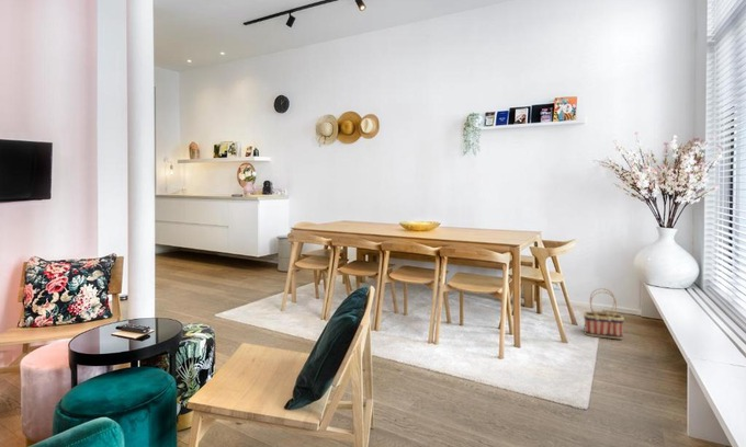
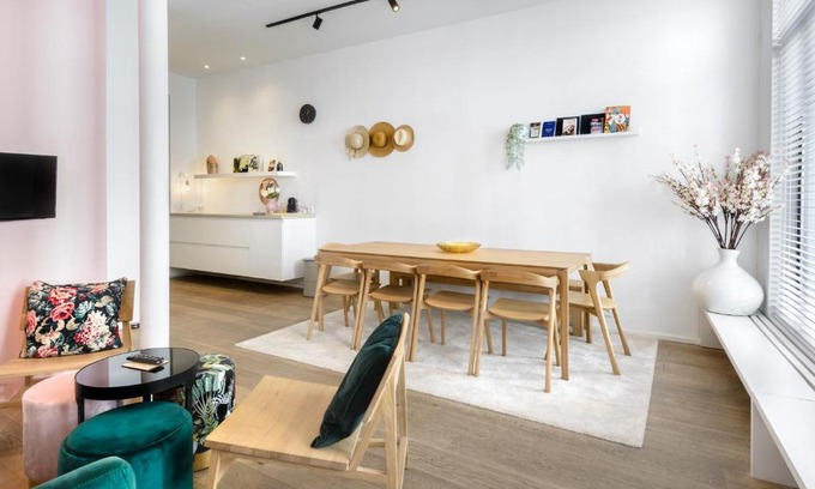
- basket (602, 312)
